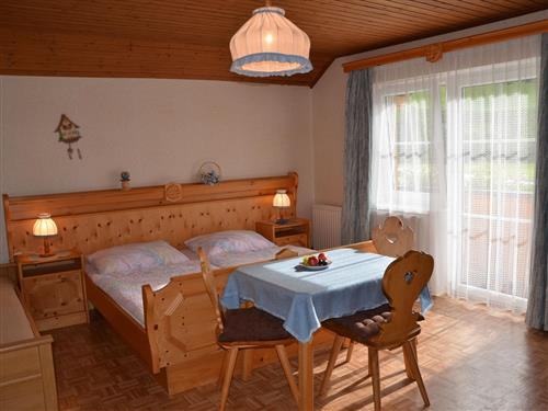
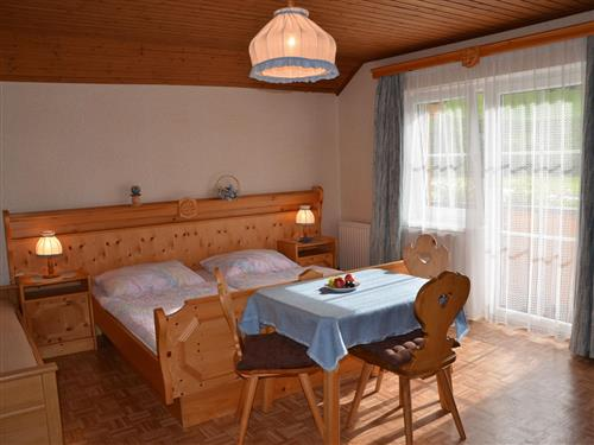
- cuckoo clock (68, 136)
